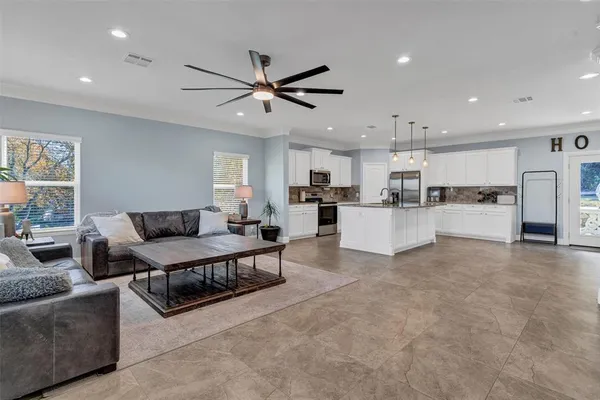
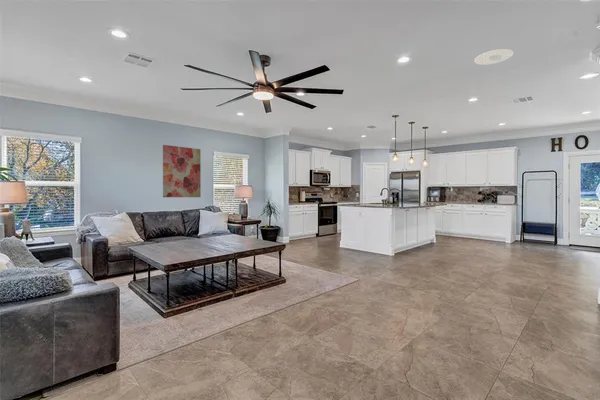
+ wall art (182, 172)
+ recessed light (493, 55)
